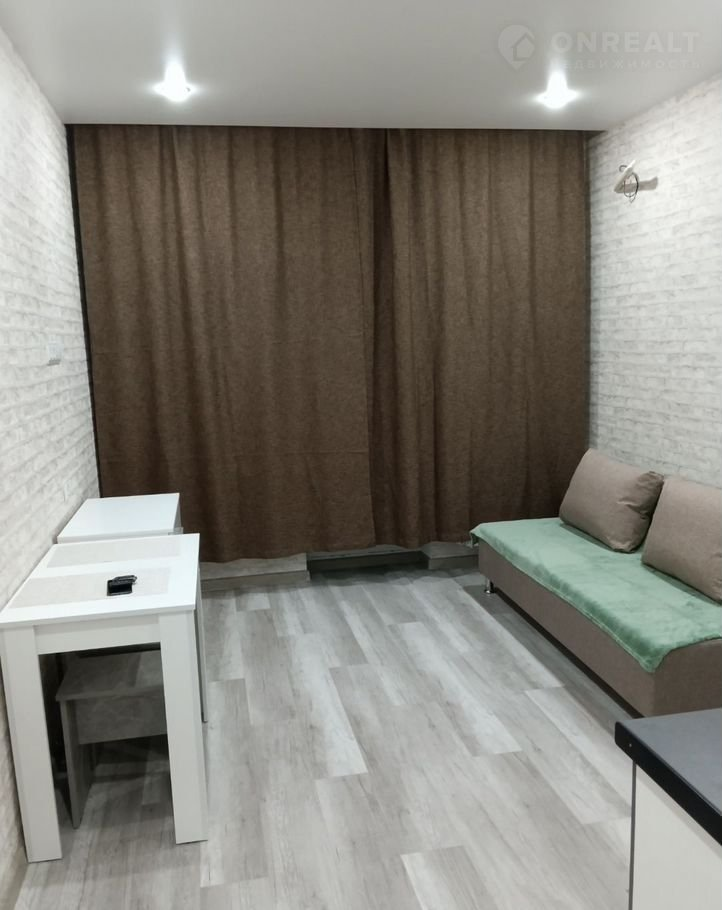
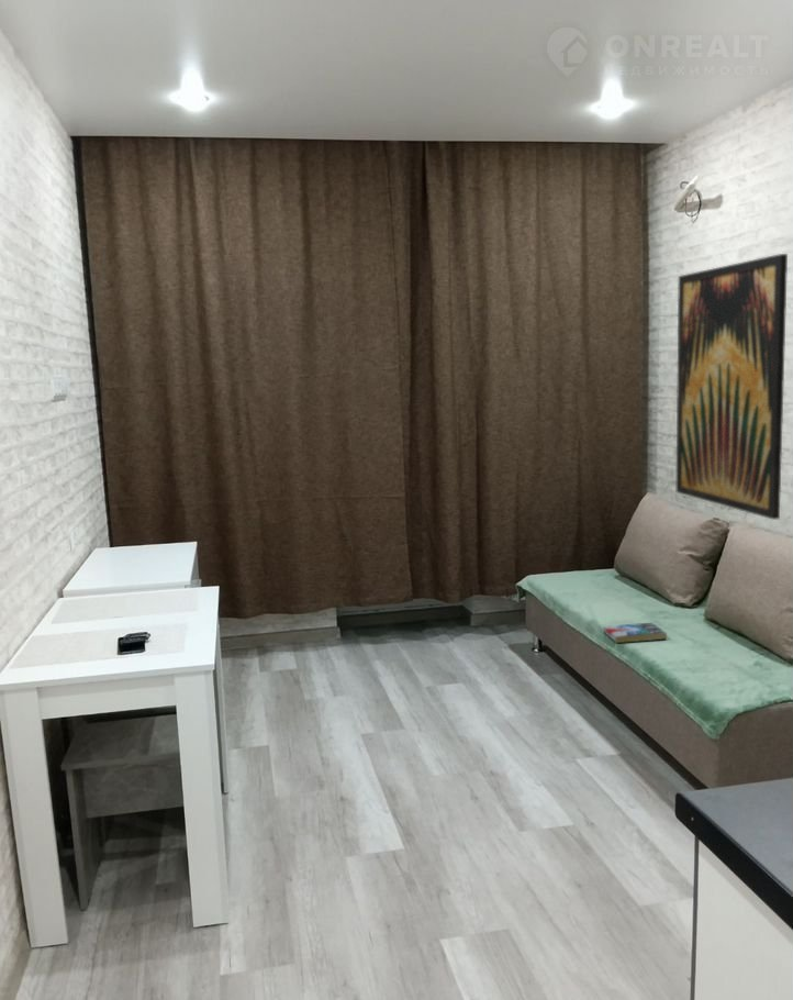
+ book (634, 631)
+ wall art (724, 387)
